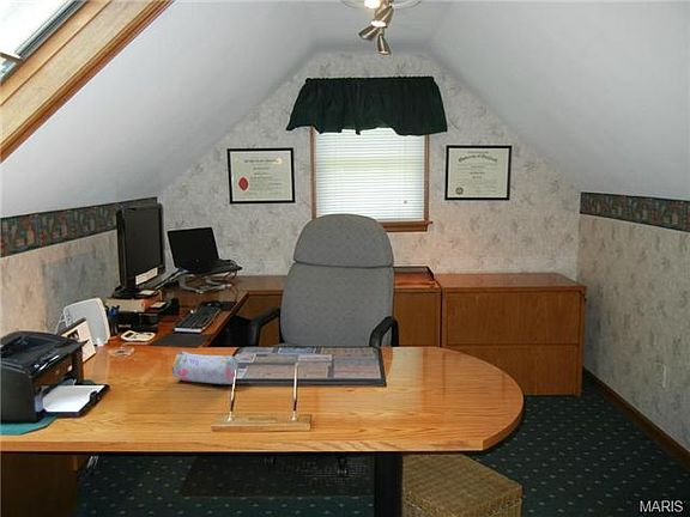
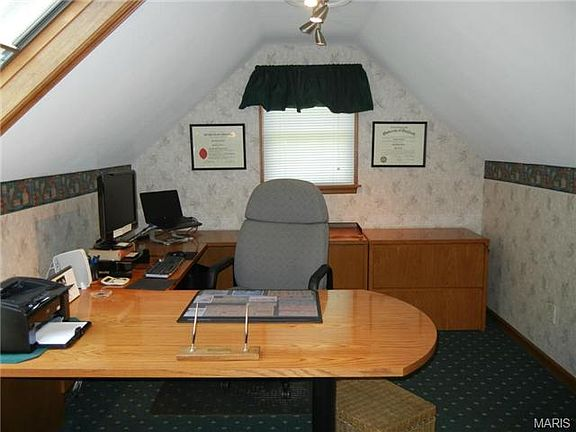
- pencil case (205, 366)
